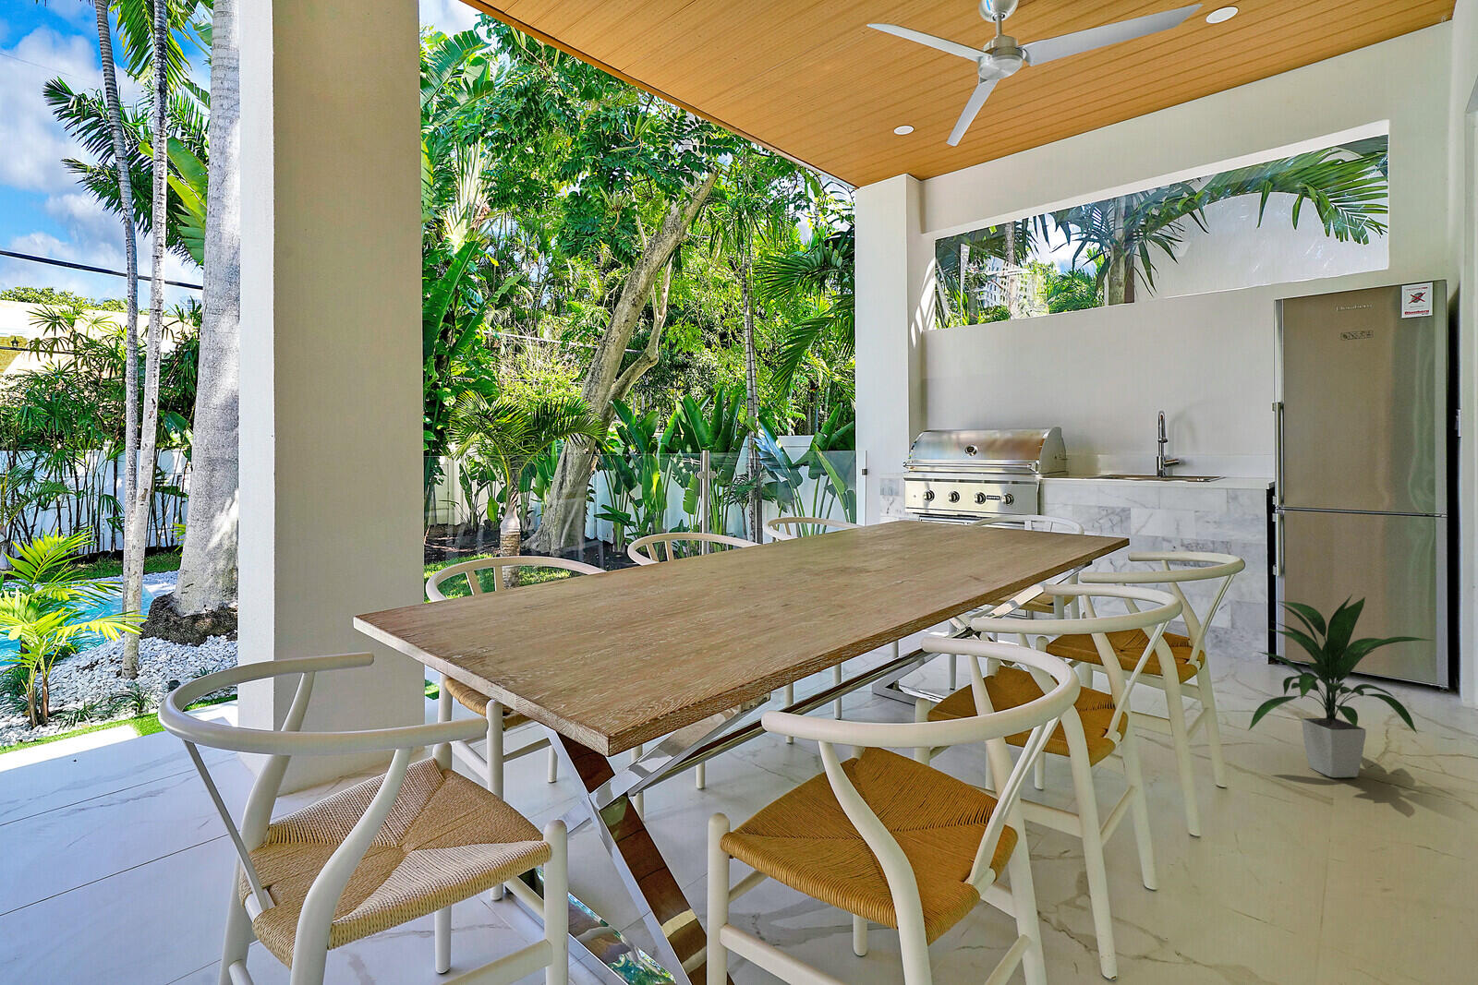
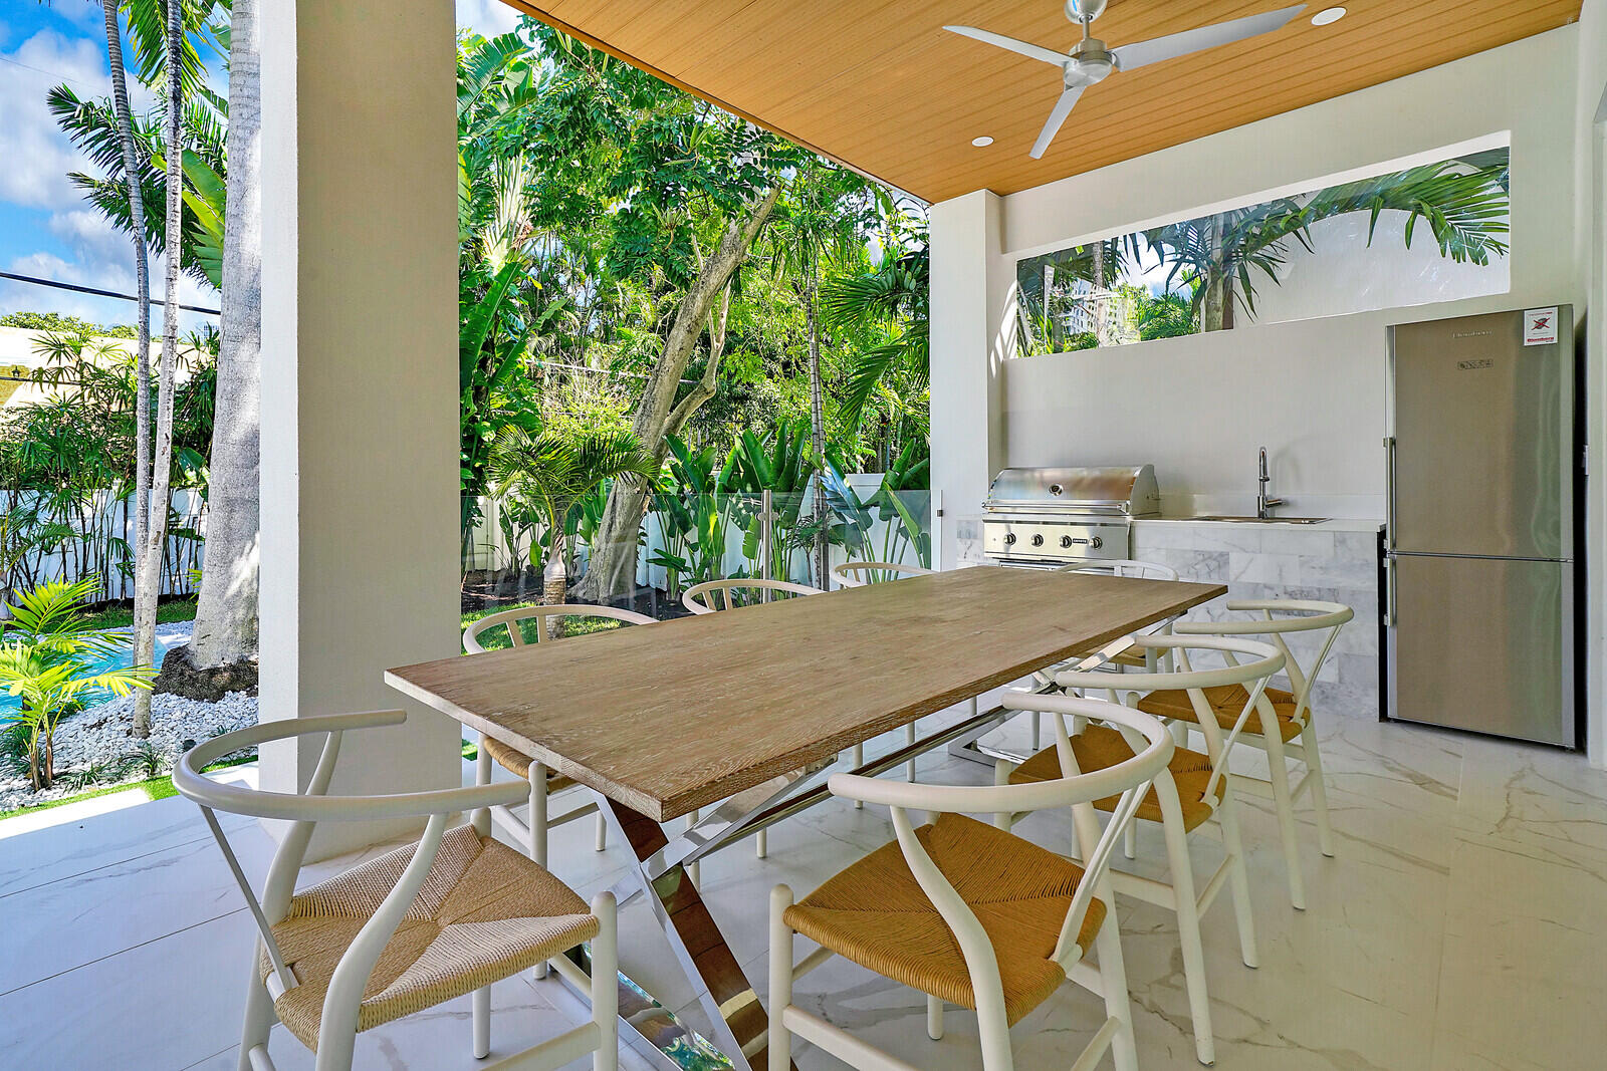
- indoor plant (1324, 679)
